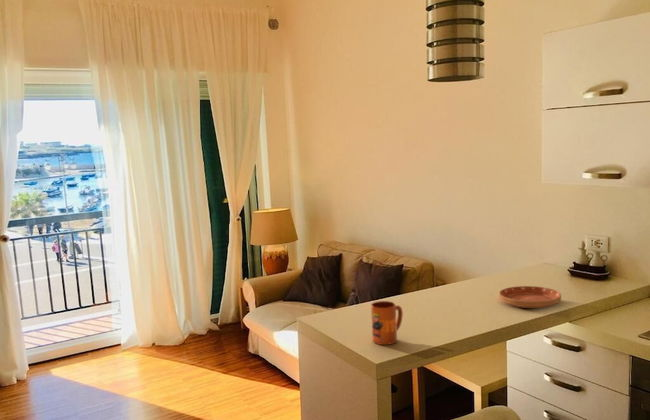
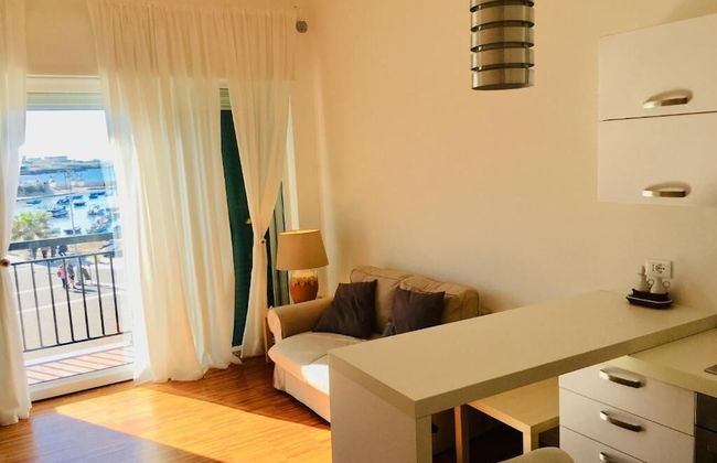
- mug (388, 321)
- saucer (529, 297)
